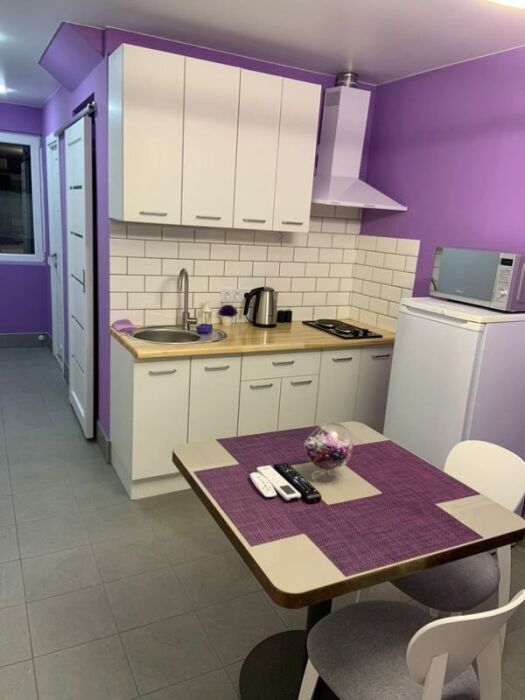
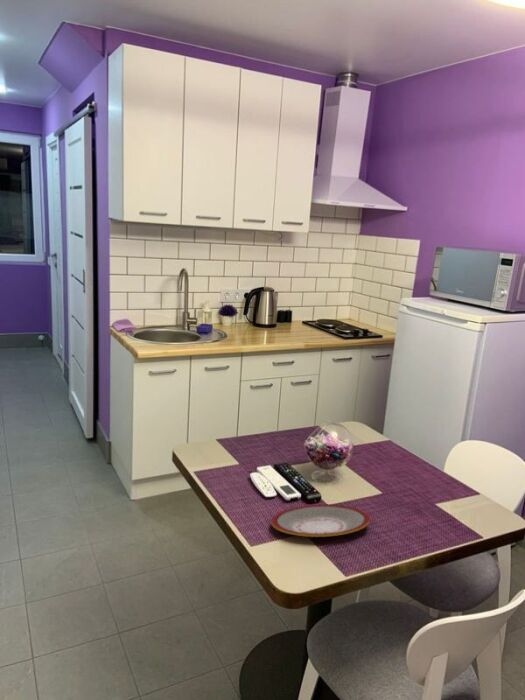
+ plate (321, 523)
